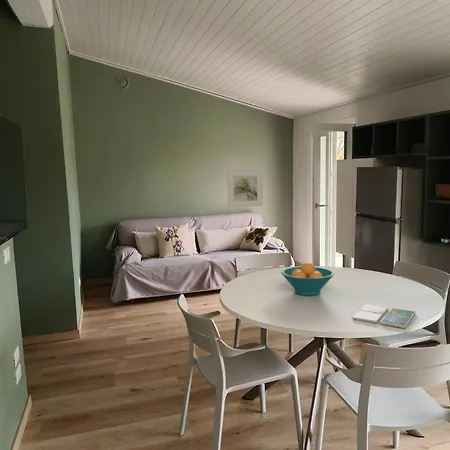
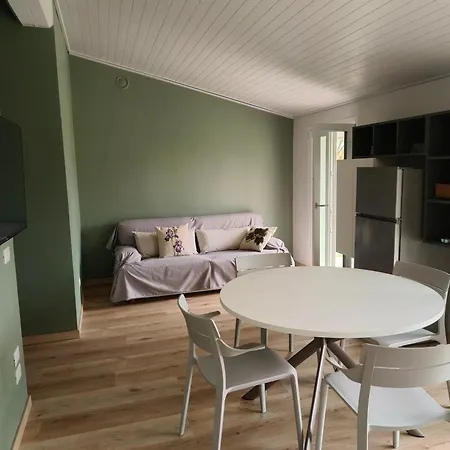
- drink coaster (385, 315)
- fruit bowl (307, 277)
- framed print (245, 188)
